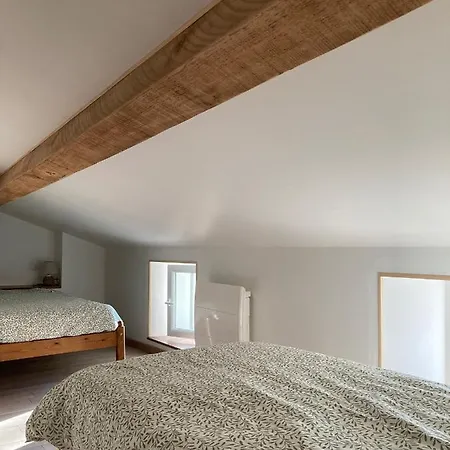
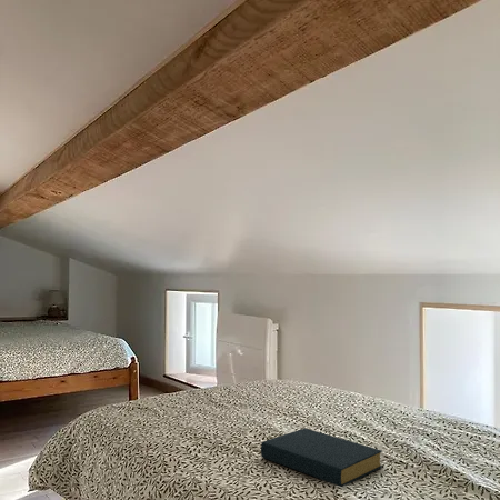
+ hardback book (320, 453)
